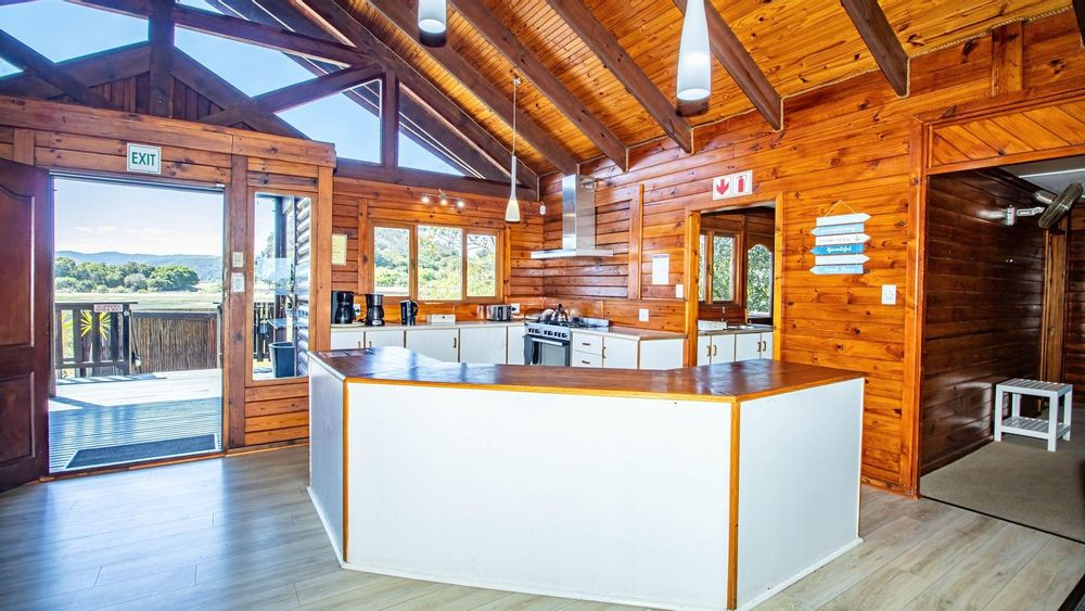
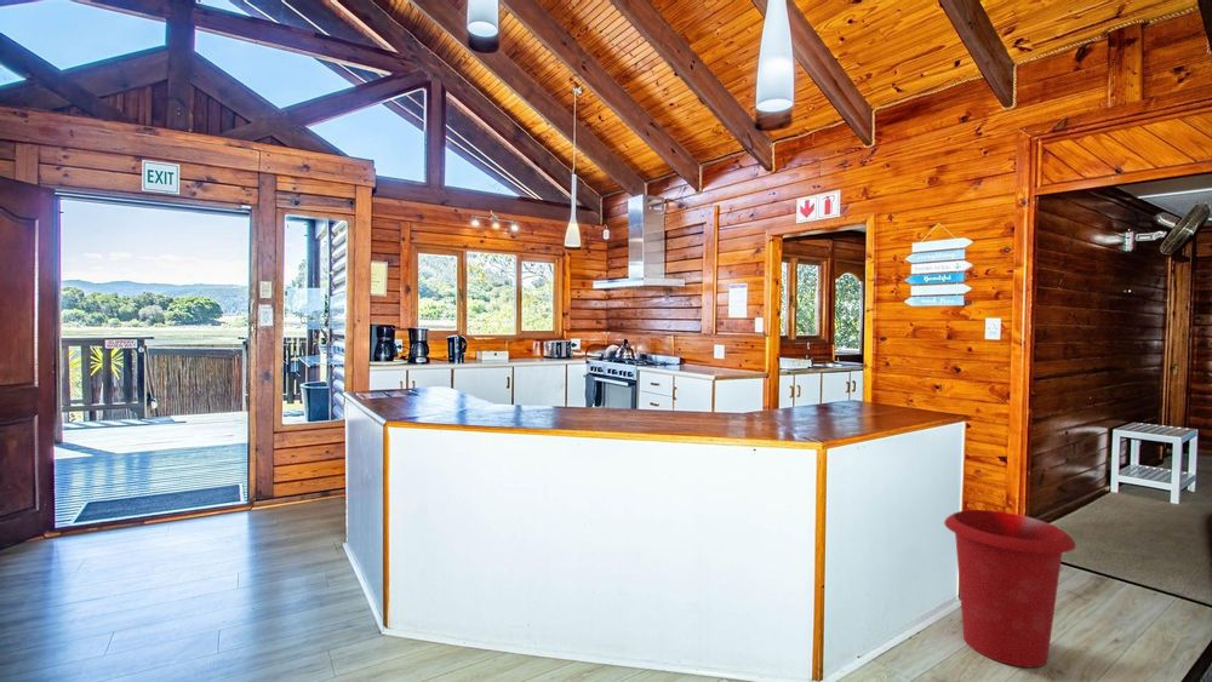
+ waste bin (1005, 585)
